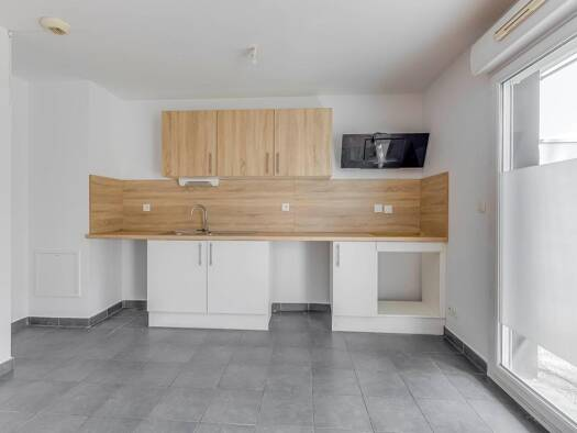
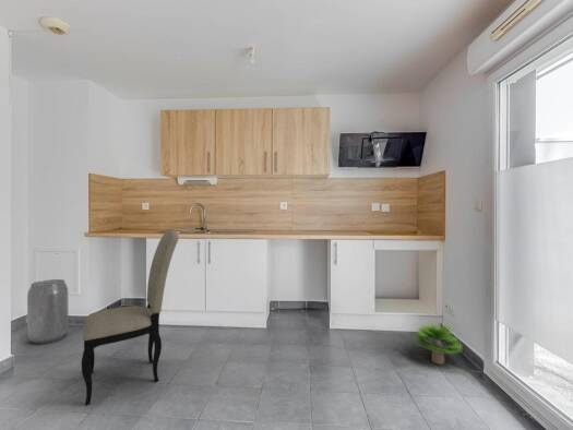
+ dining chair (126, 307)
+ potted plant (438, 342)
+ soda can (48, 310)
